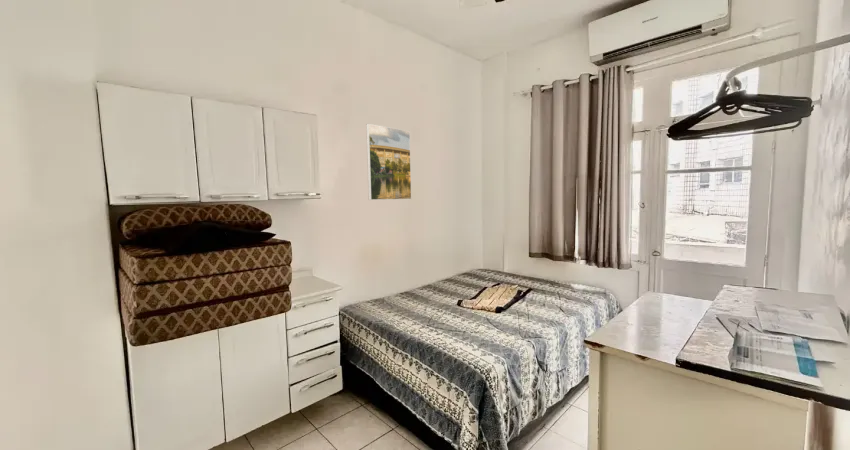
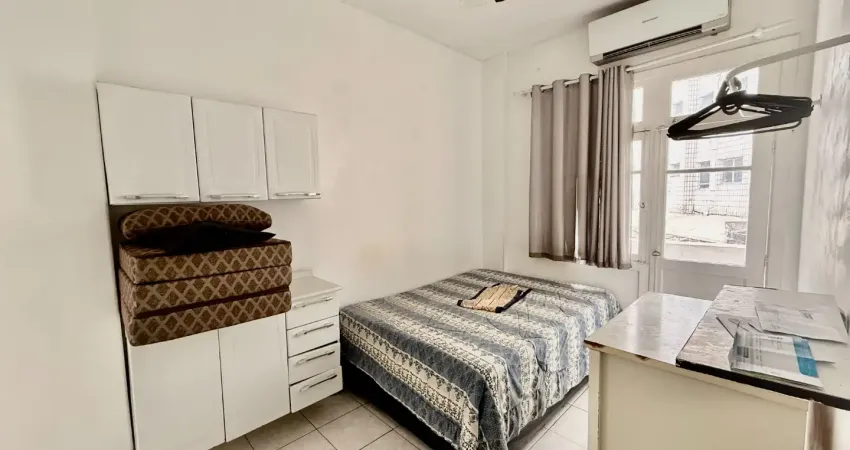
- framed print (390, 163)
